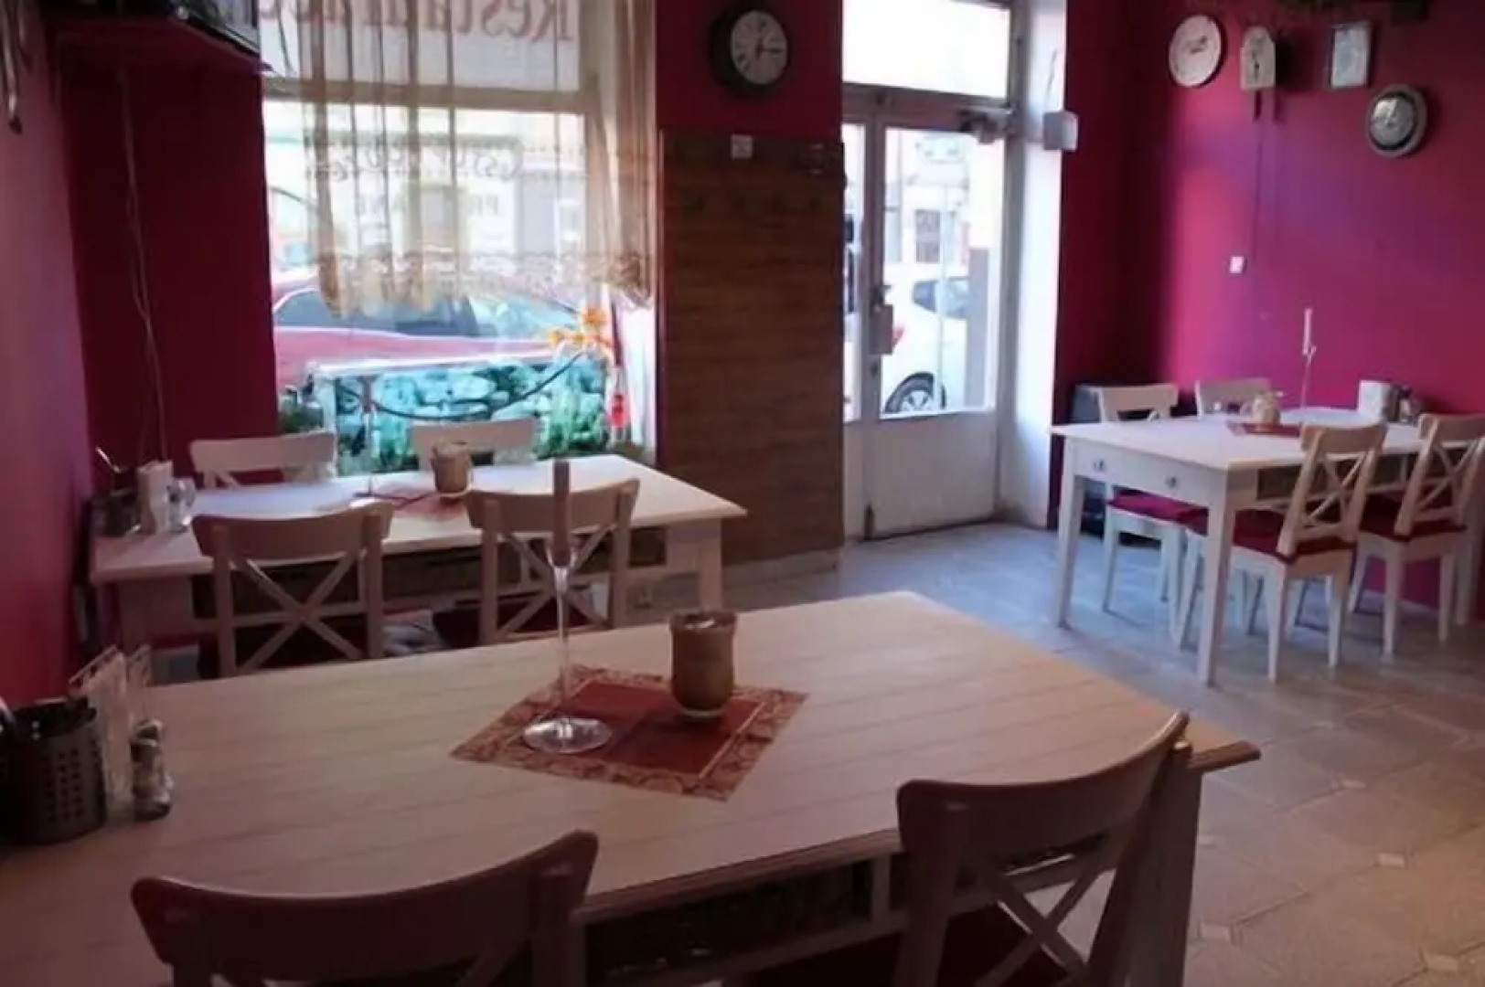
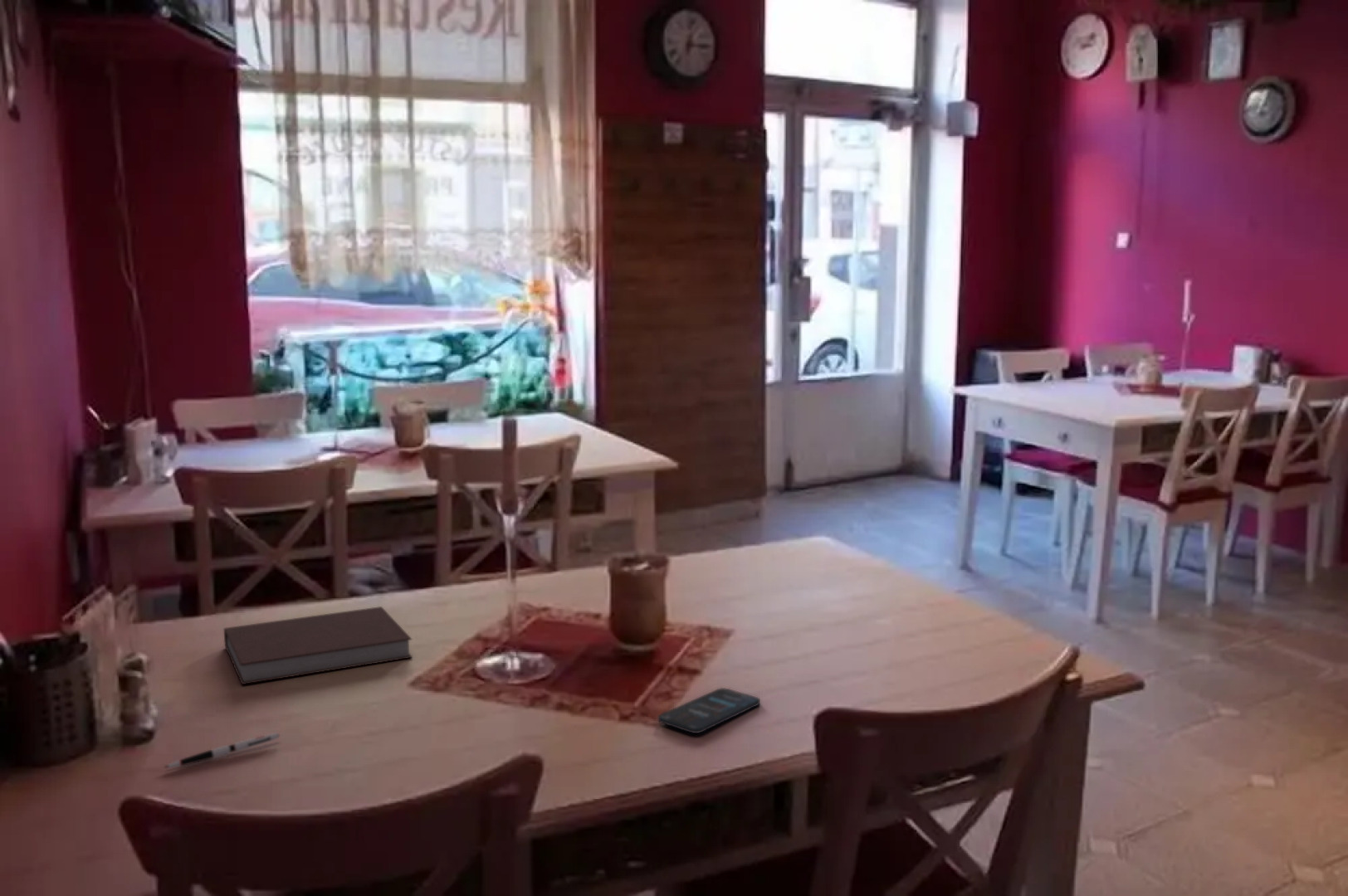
+ pen (223, 751)
+ smartphone (710, 709)
+ notebook (316, 642)
